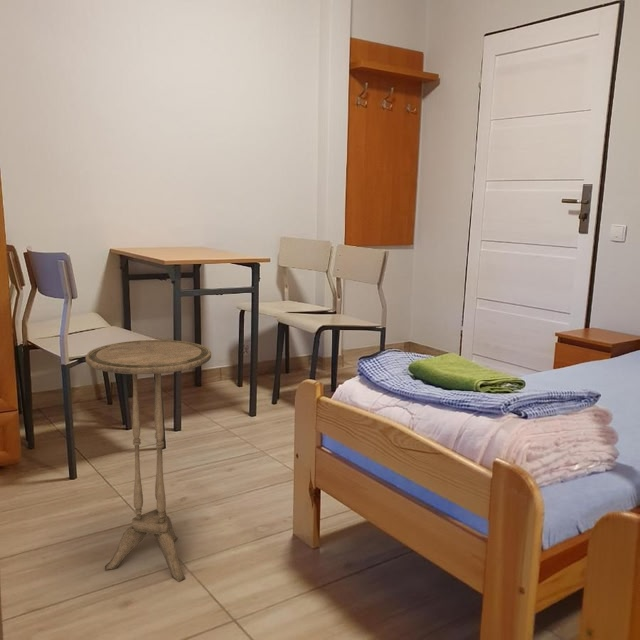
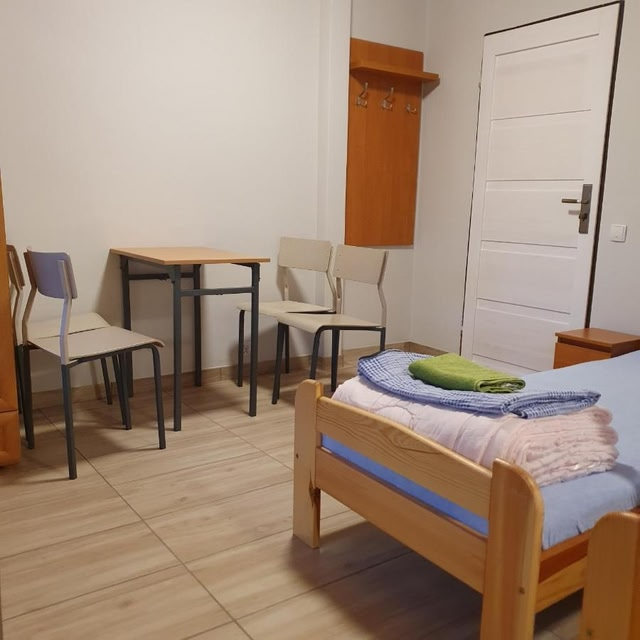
- side table (157, 460)
